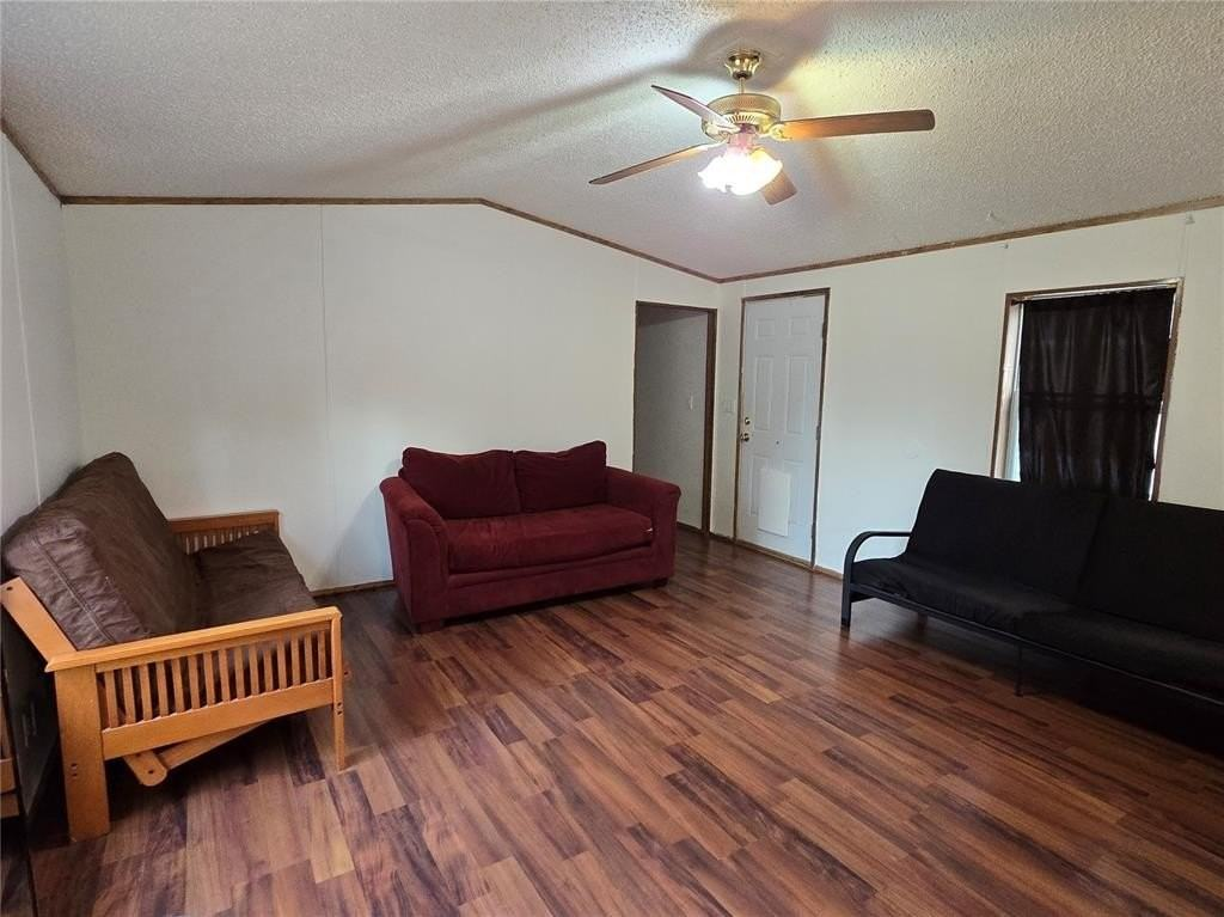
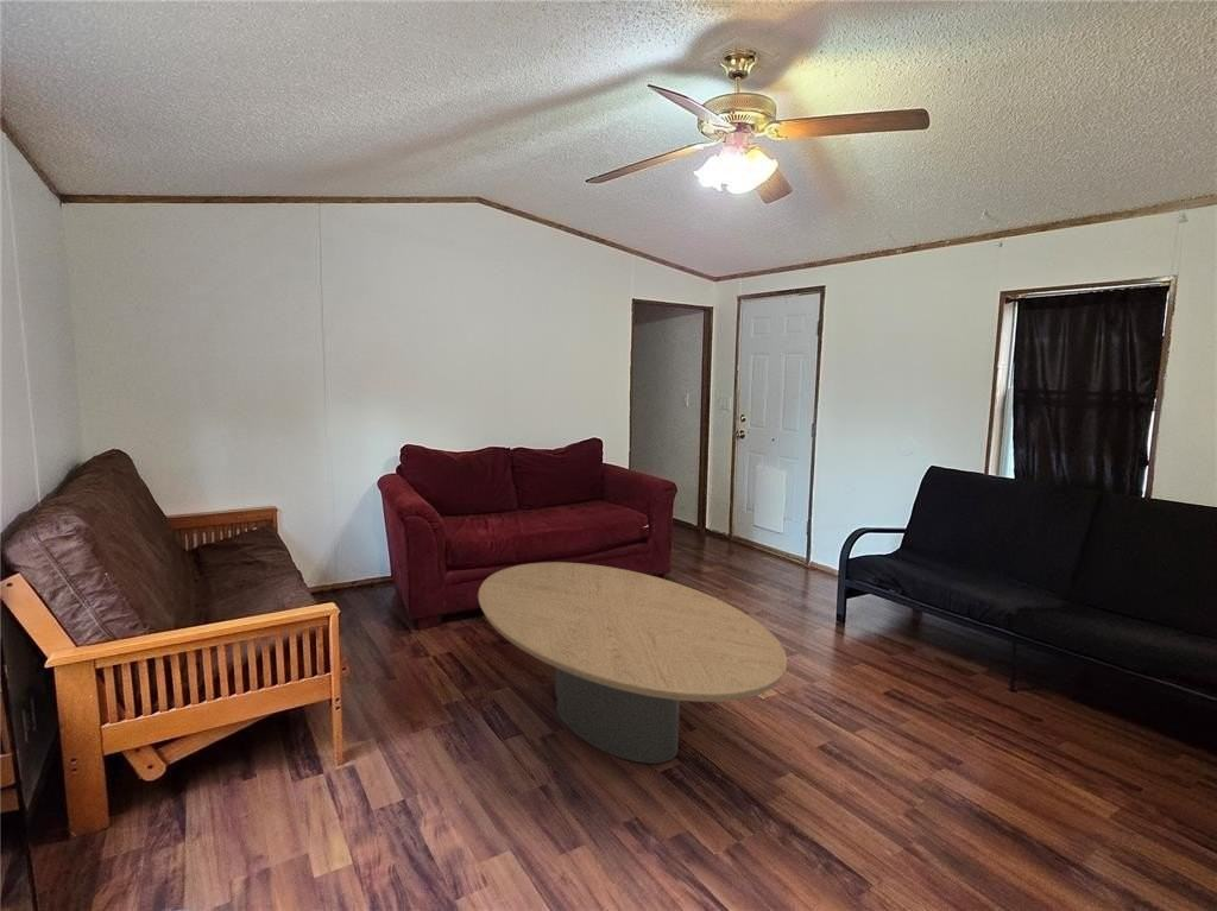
+ coffee table (612, 665)
